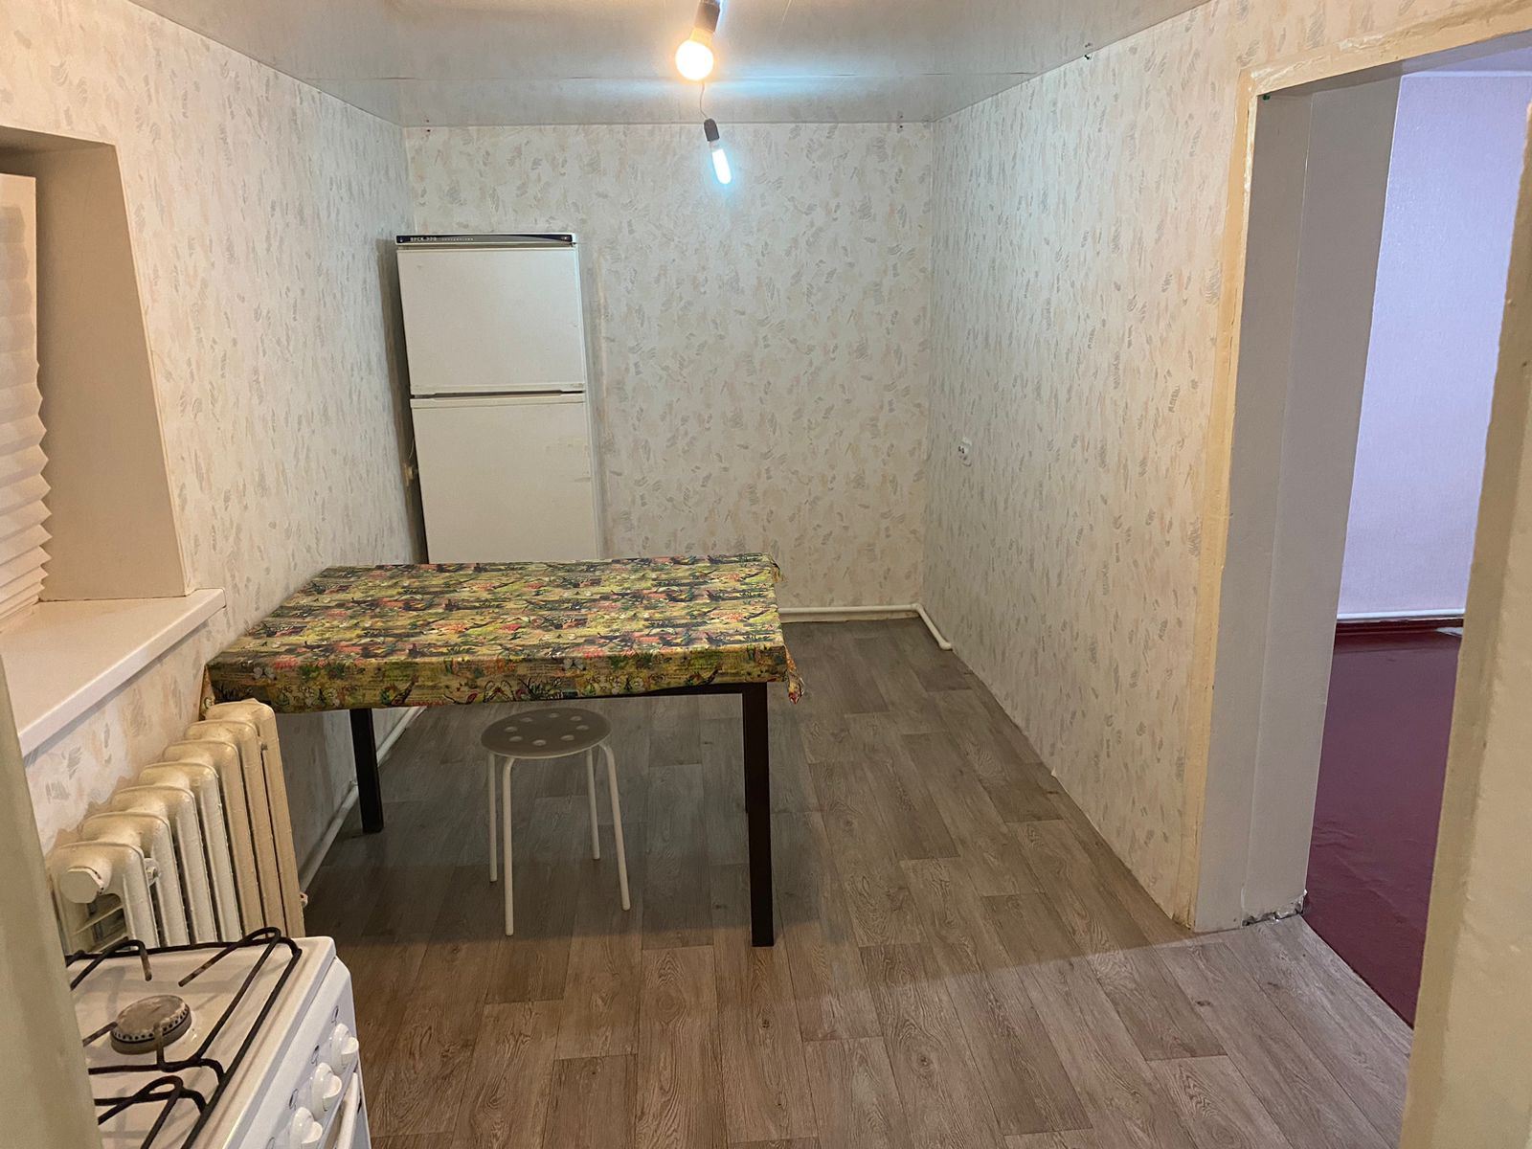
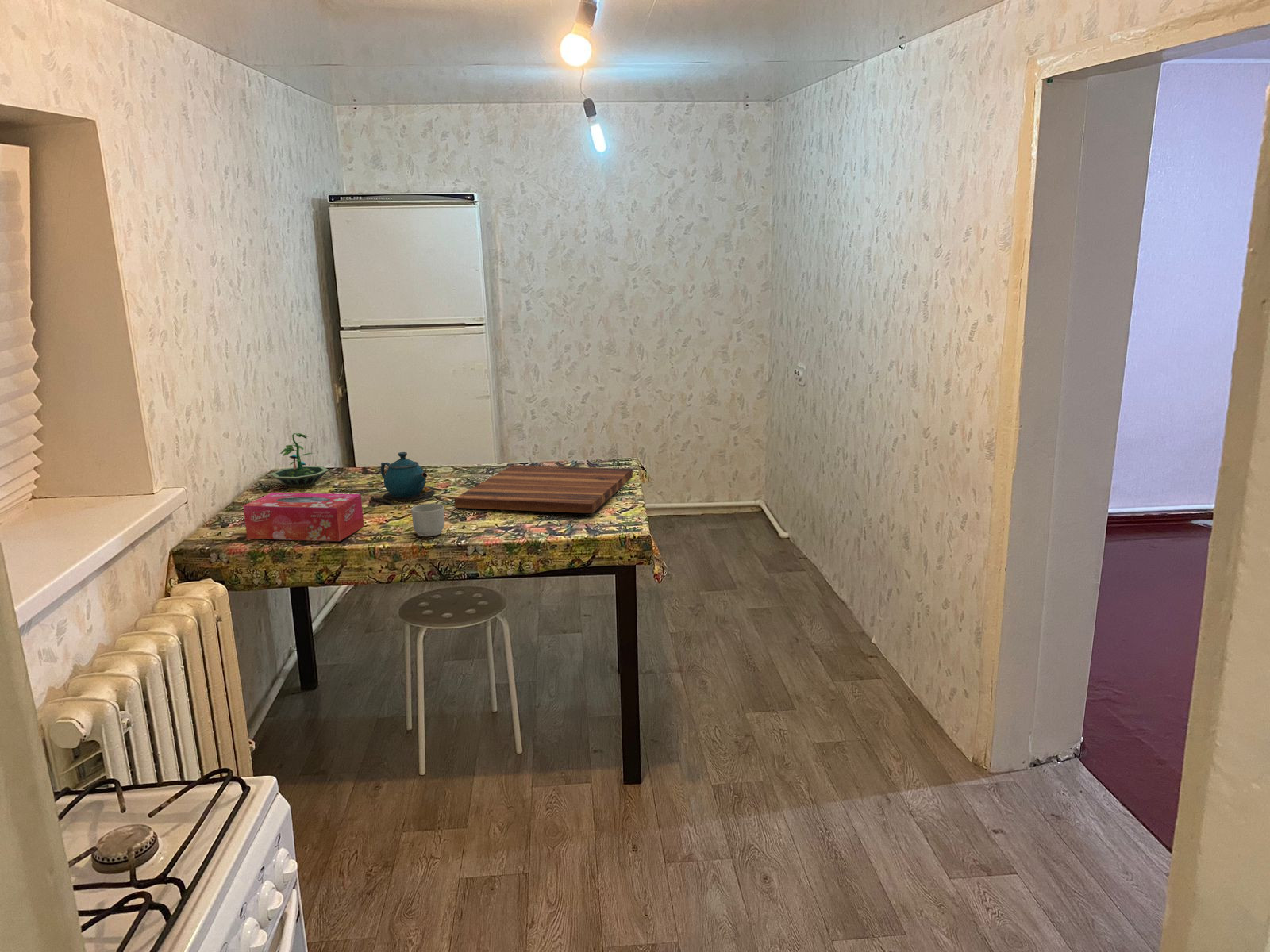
+ terrarium (296, 443)
+ mug (429, 519)
+ tissue box (305, 516)
+ teapot (406, 473)
+ cutting board (548, 486)
